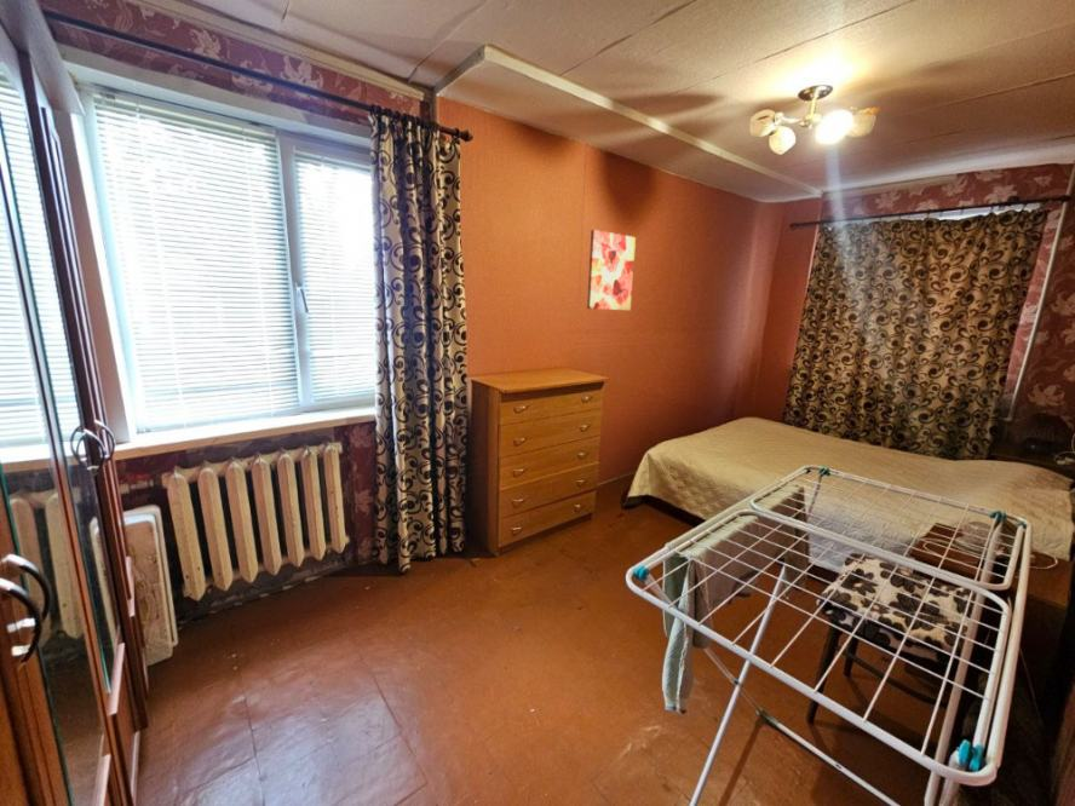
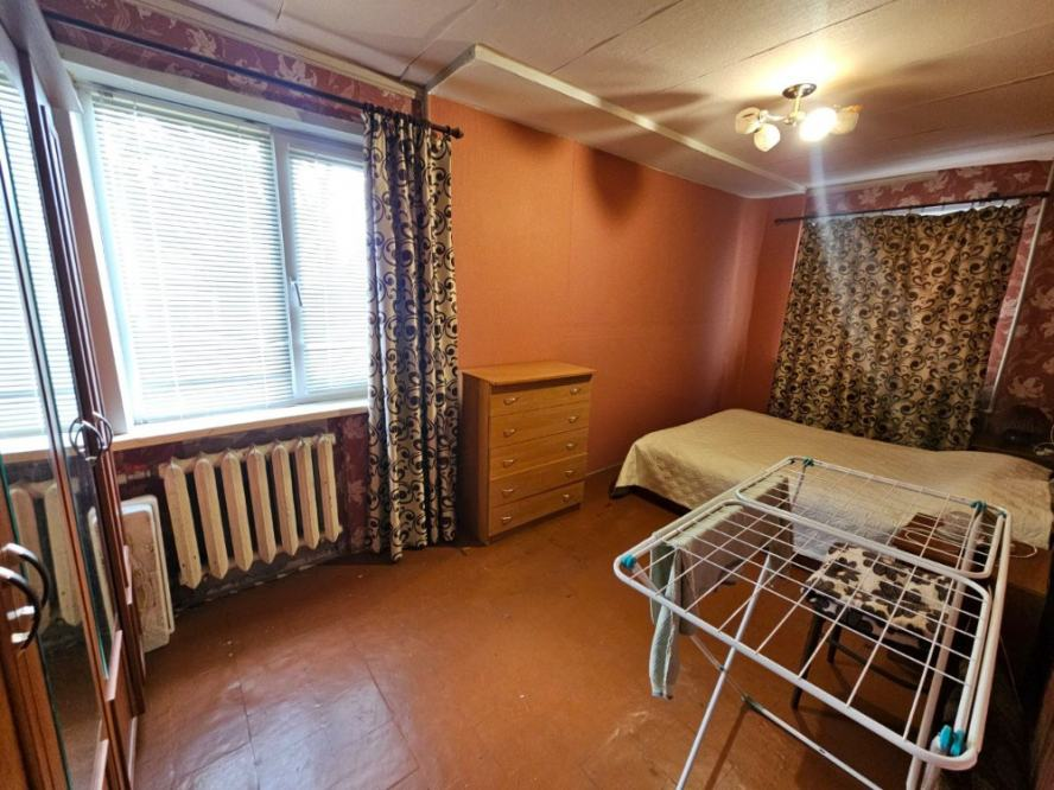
- wall art (611, 272)
